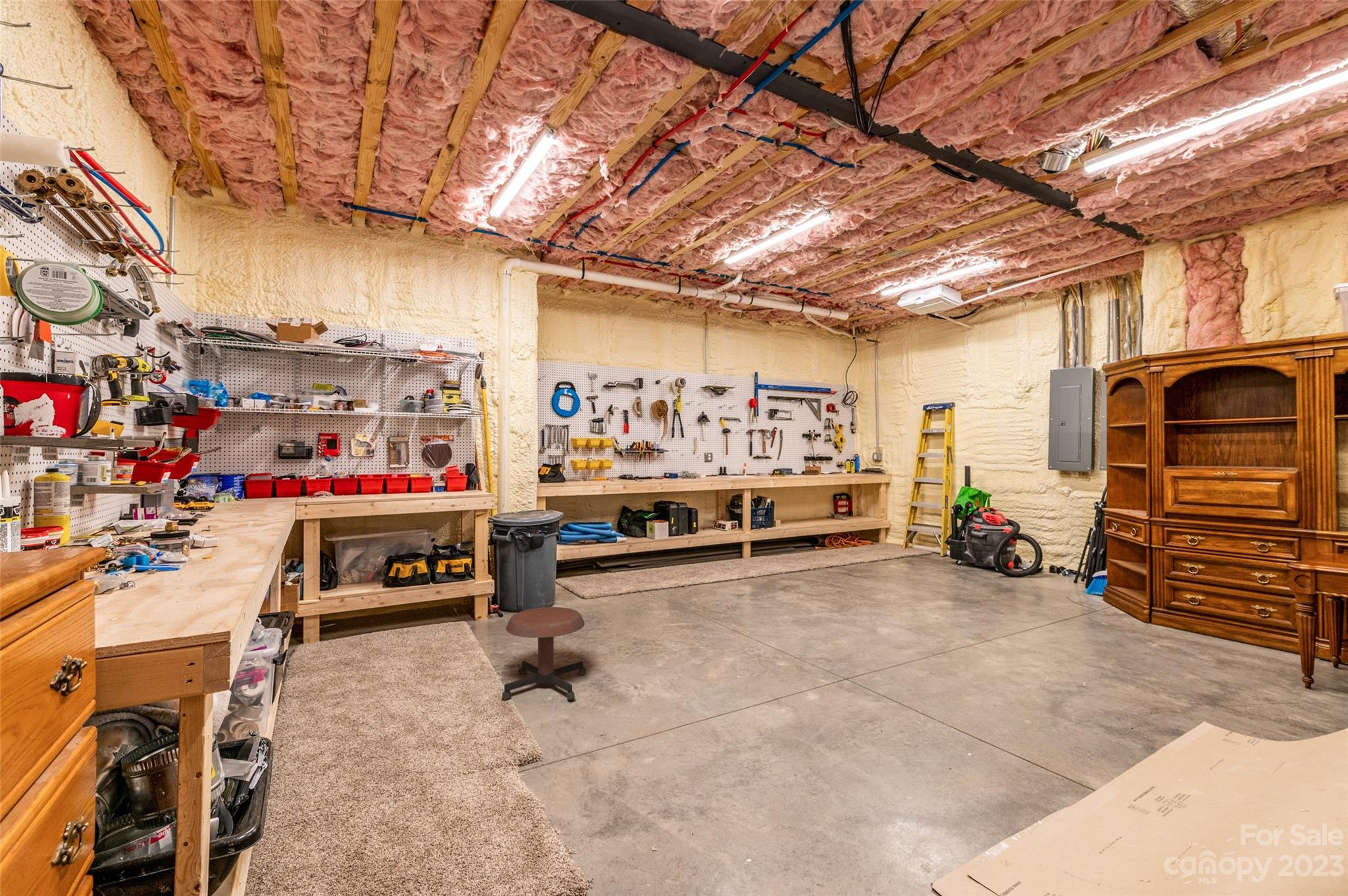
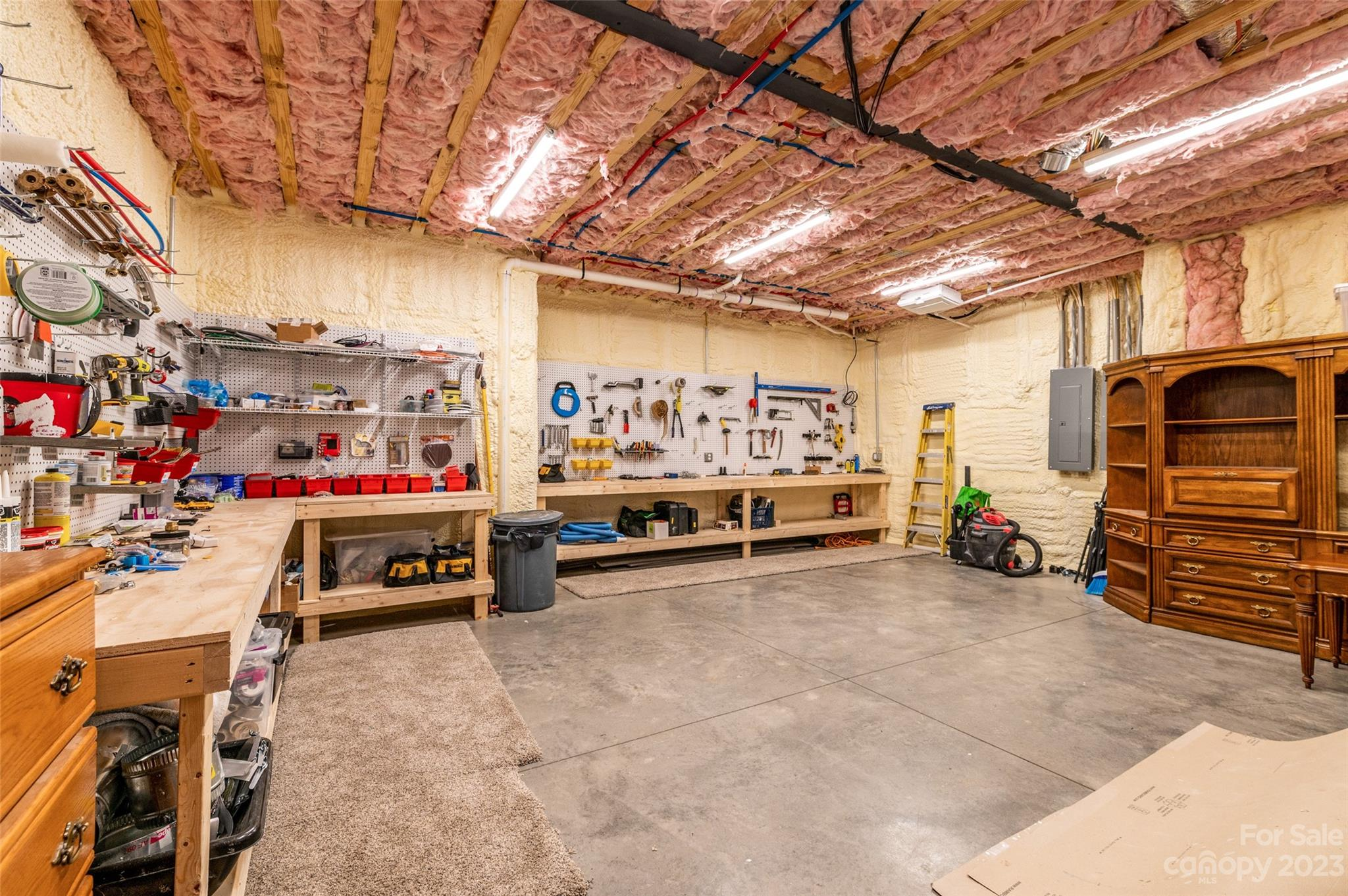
- stool (546, 650)
